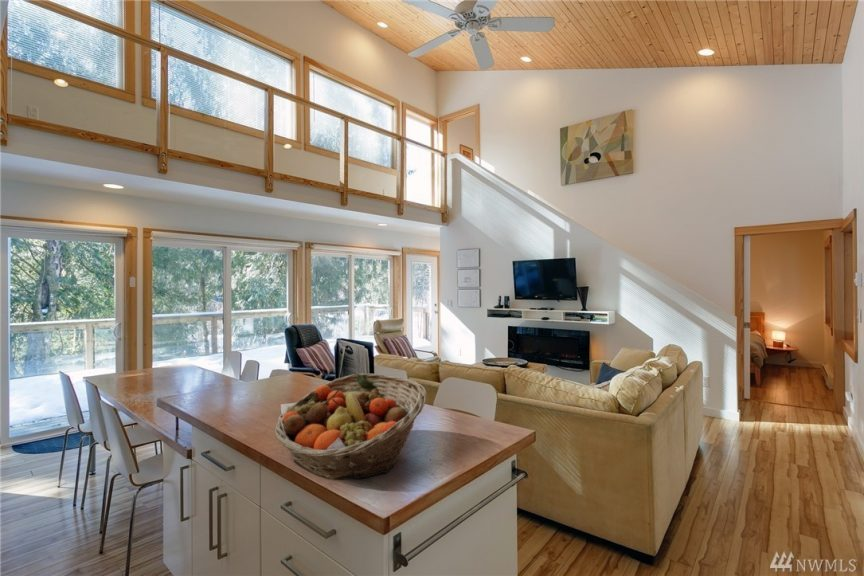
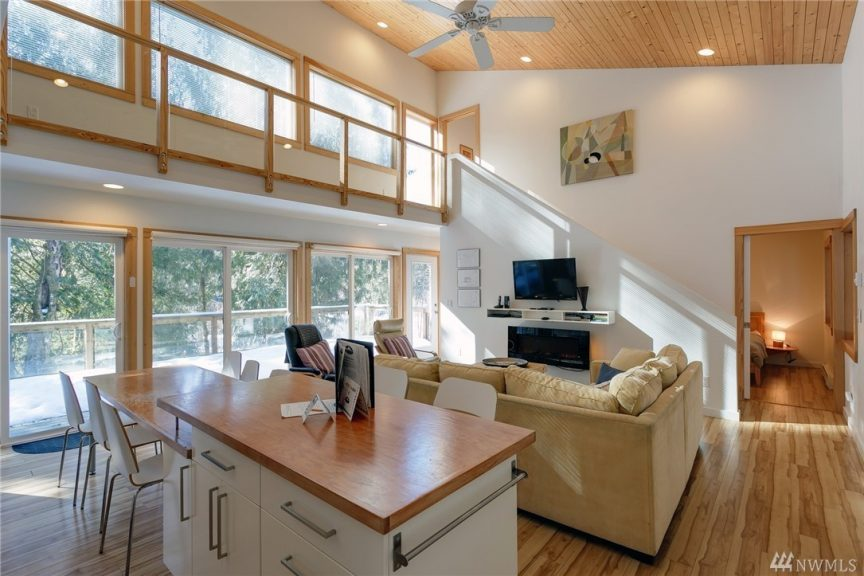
- fruit basket (351, 420)
